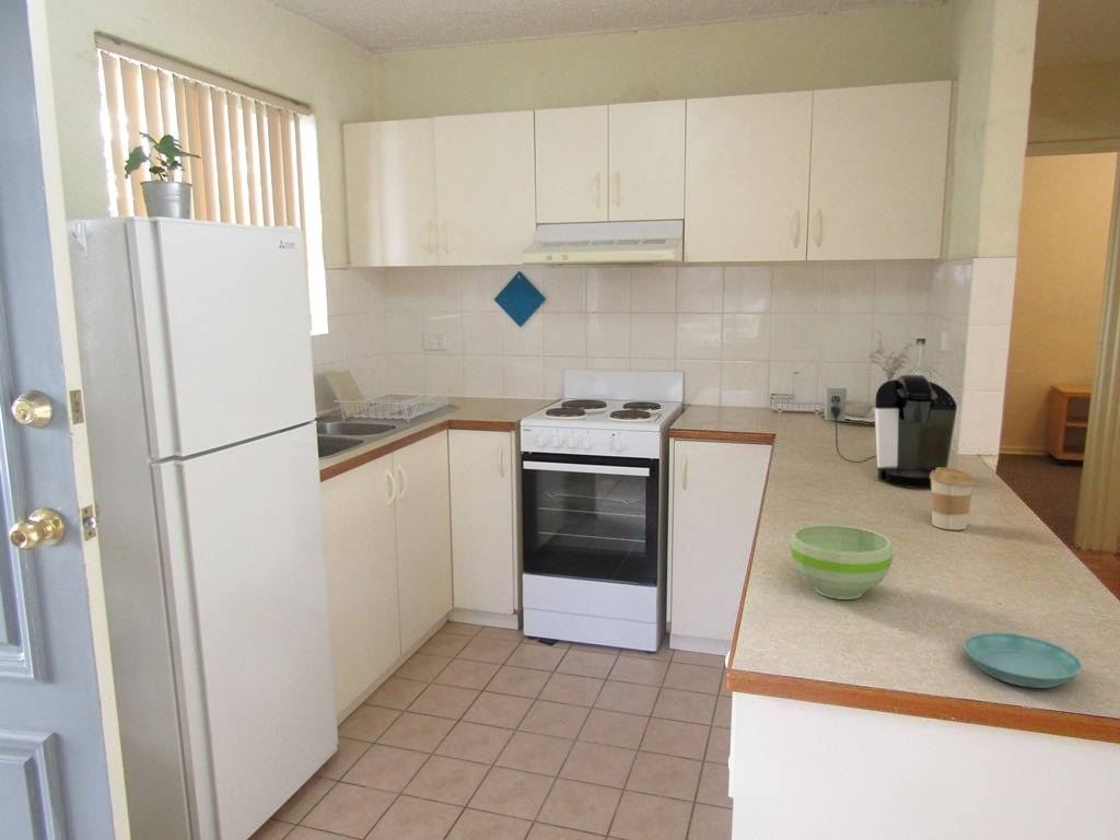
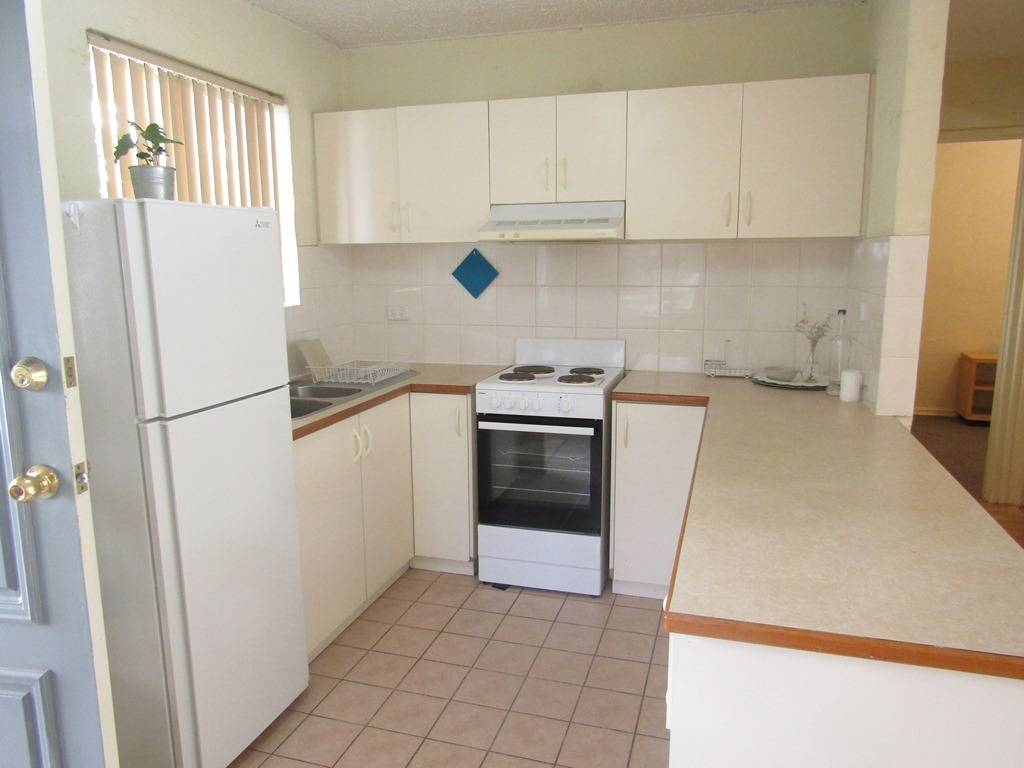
- coffee maker (889, 427)
- bowl (839, 563)
- saucer (1020, 662)
- coffee cup (950, 498)
